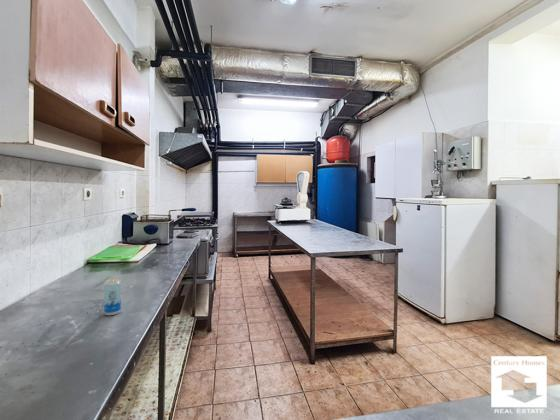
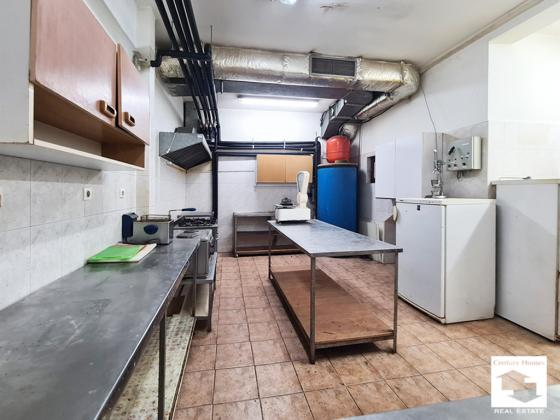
- beverage can (112, 296)
